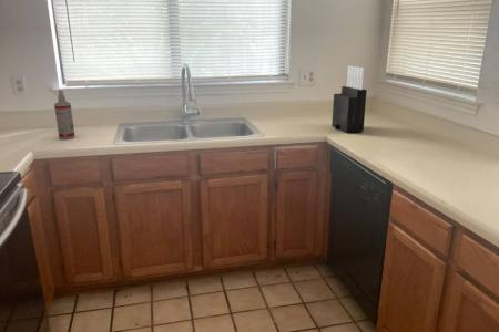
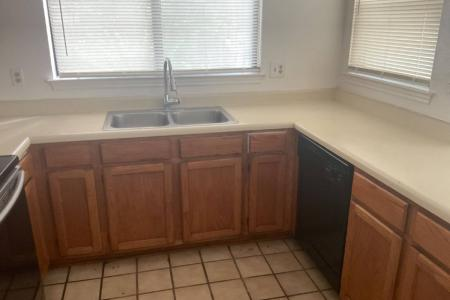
- spray bottle (63, 114)
- knife block (347, 98)
